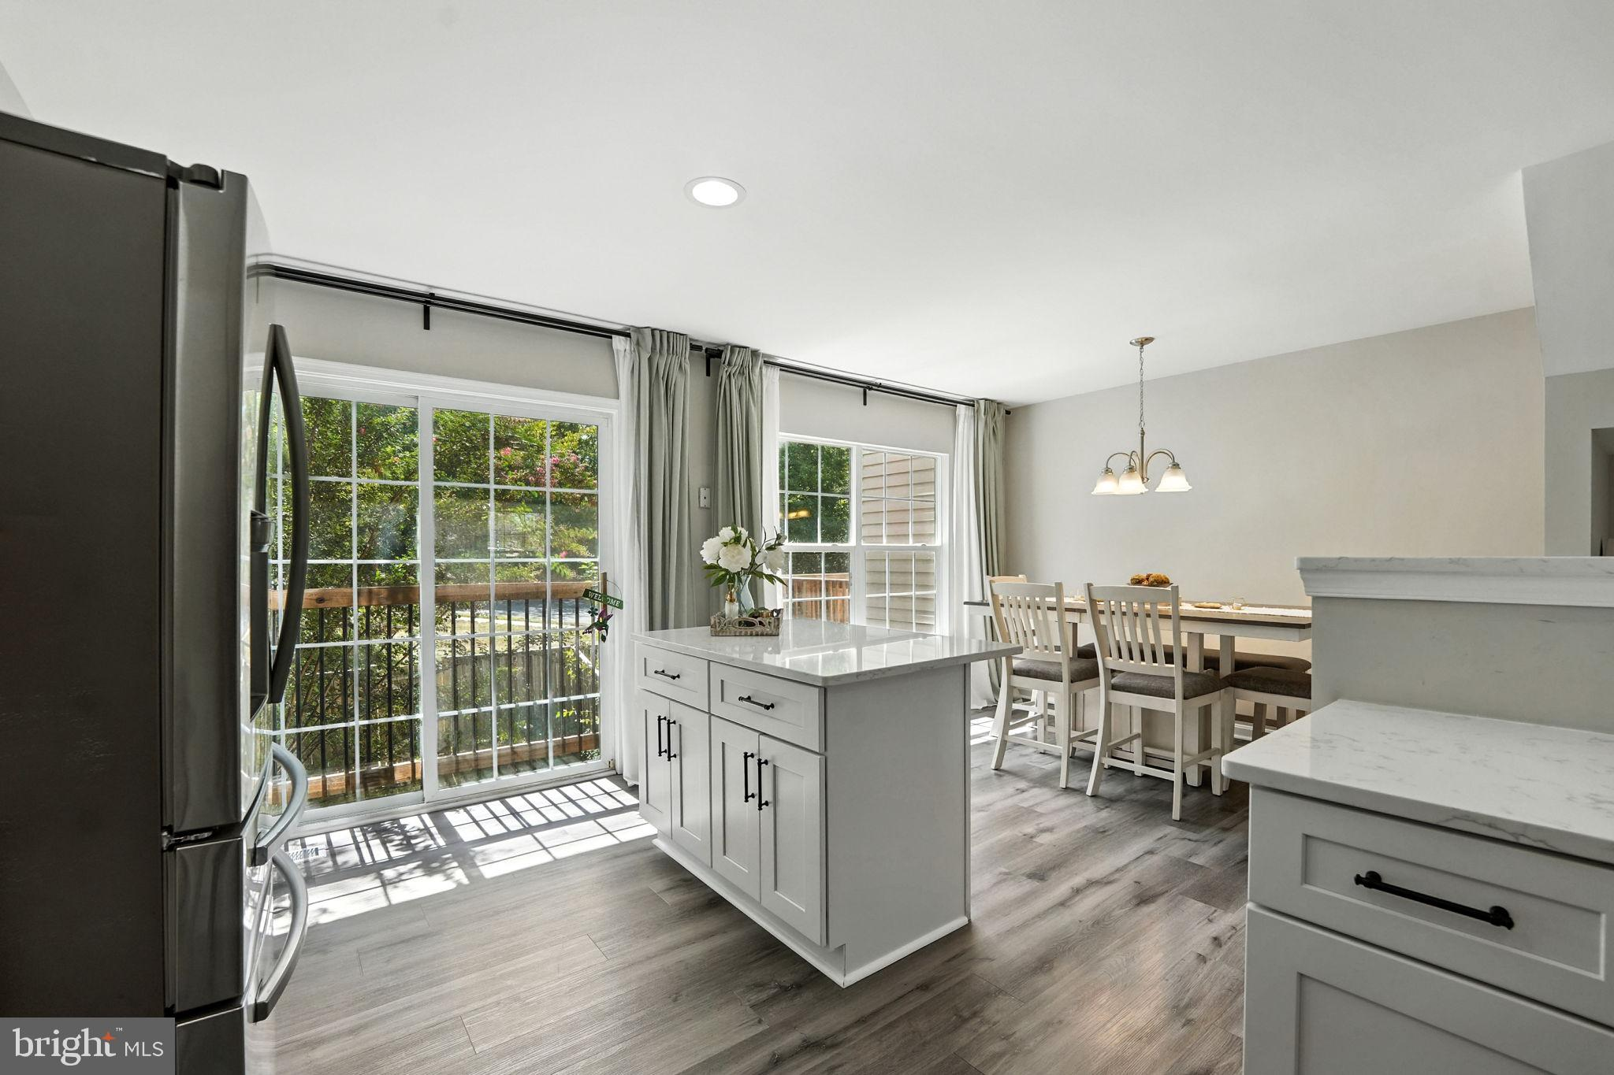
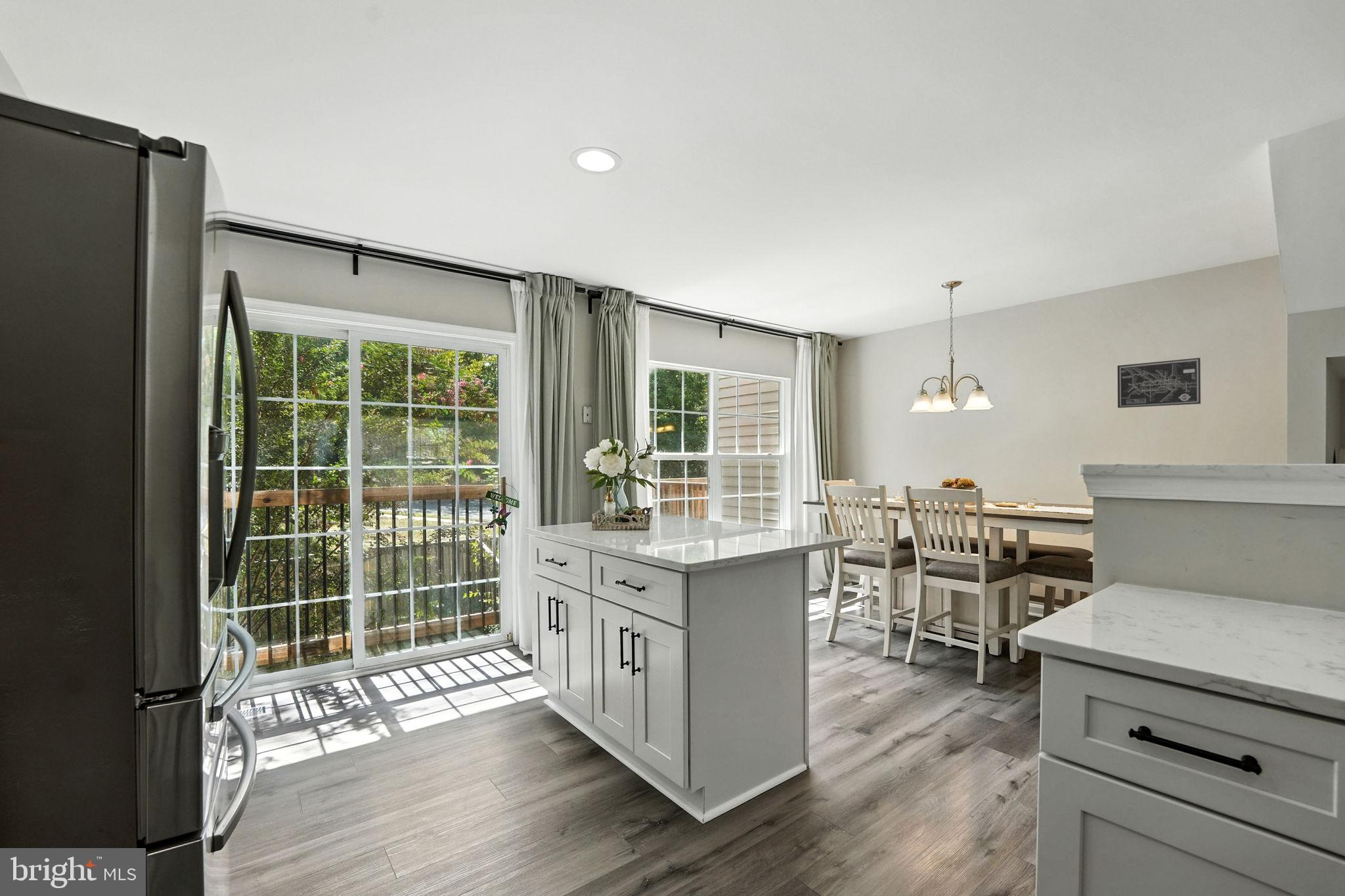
+ wall art (1157, 383)
